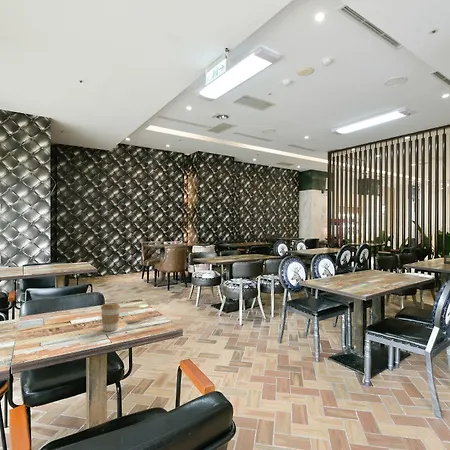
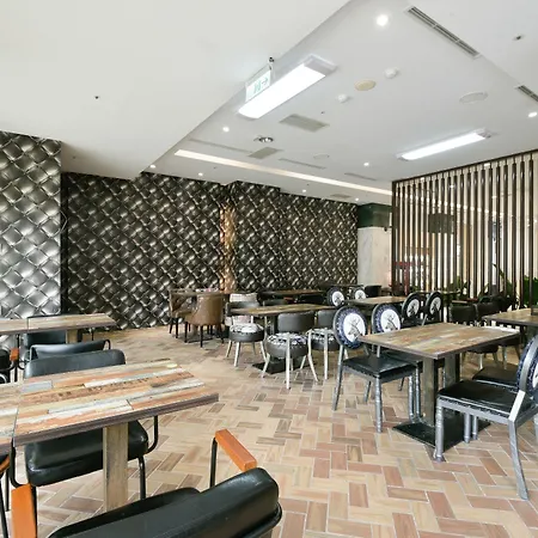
- coffee cup (110, 316)
